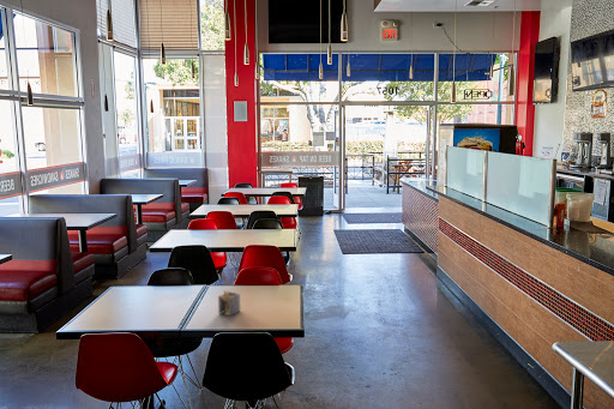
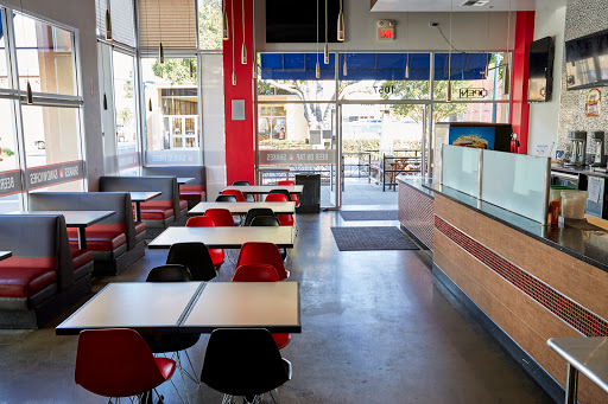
- napkin holder (229, 300)
